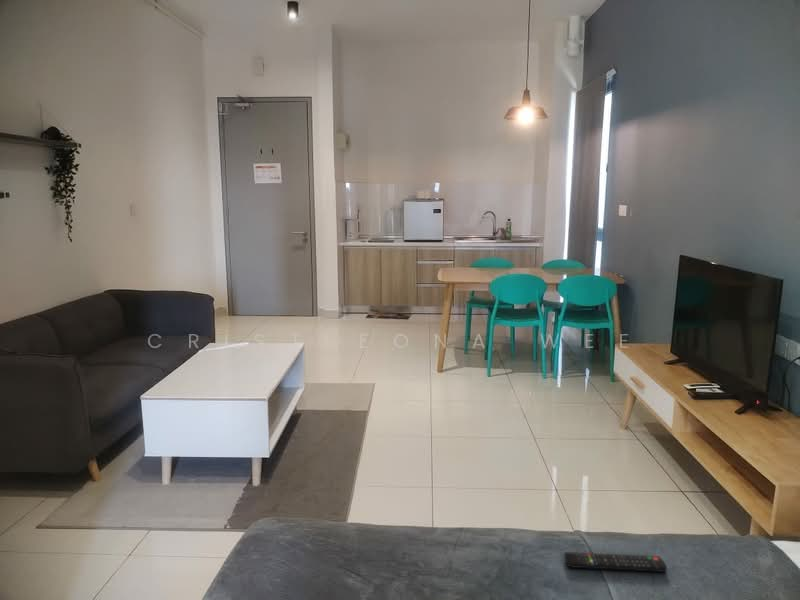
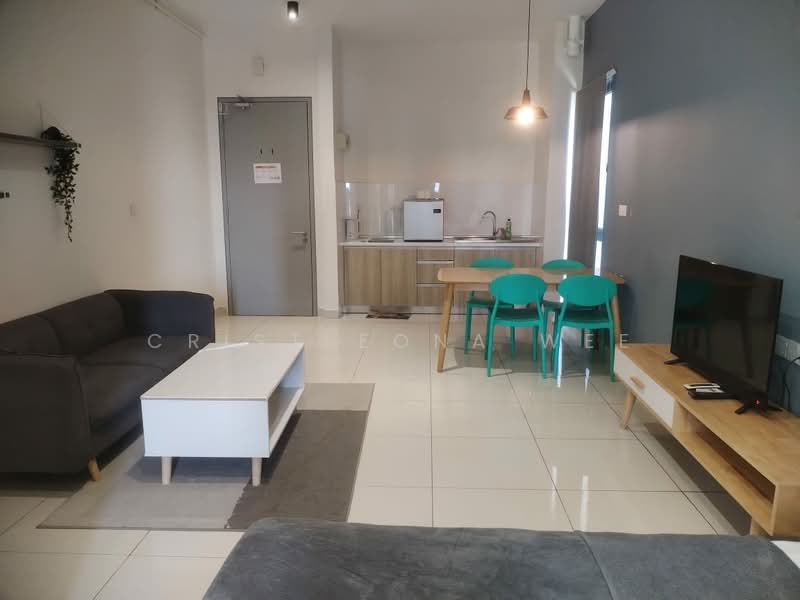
- remote control (615, 563)
